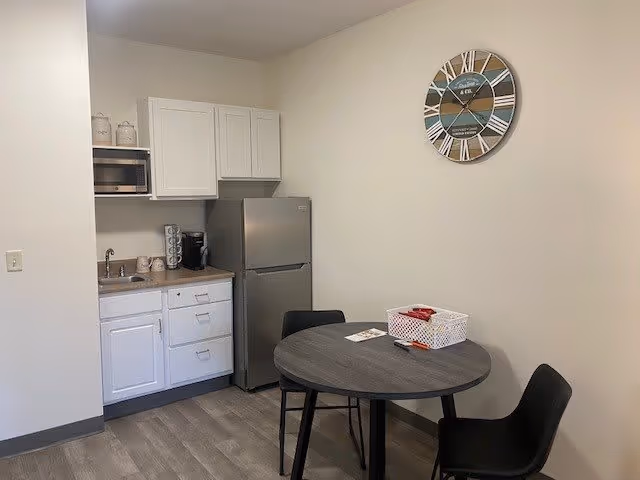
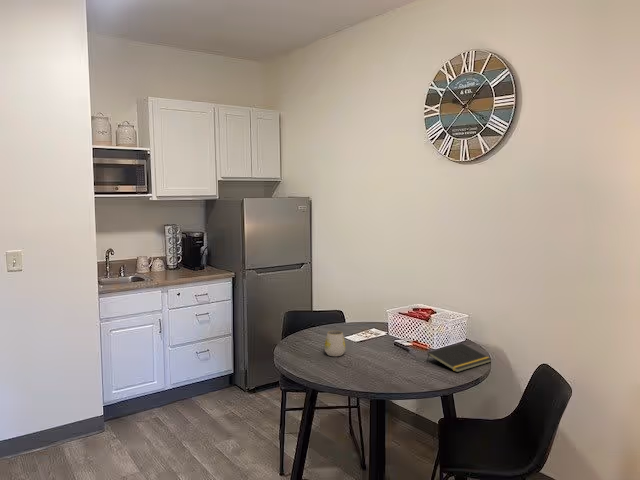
+ mug (334, 342)
+ notepad (459, 356)
